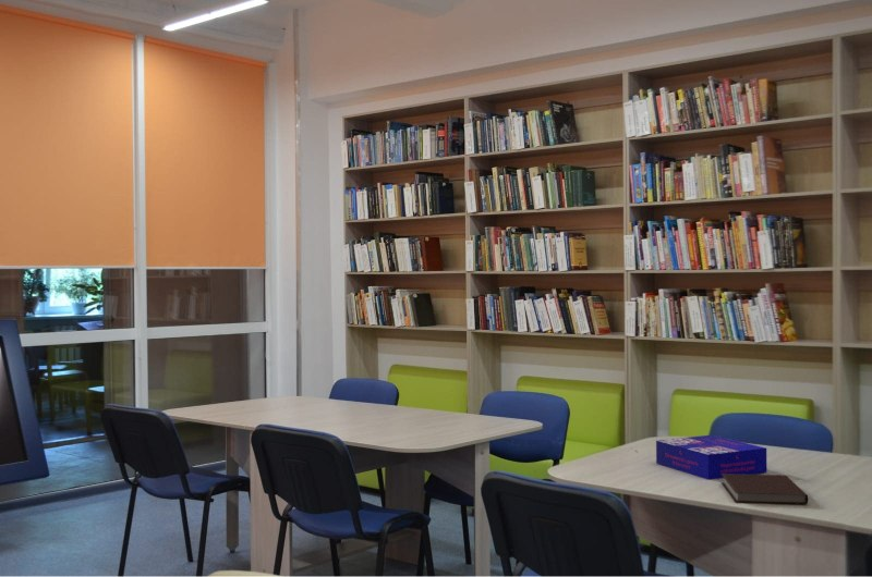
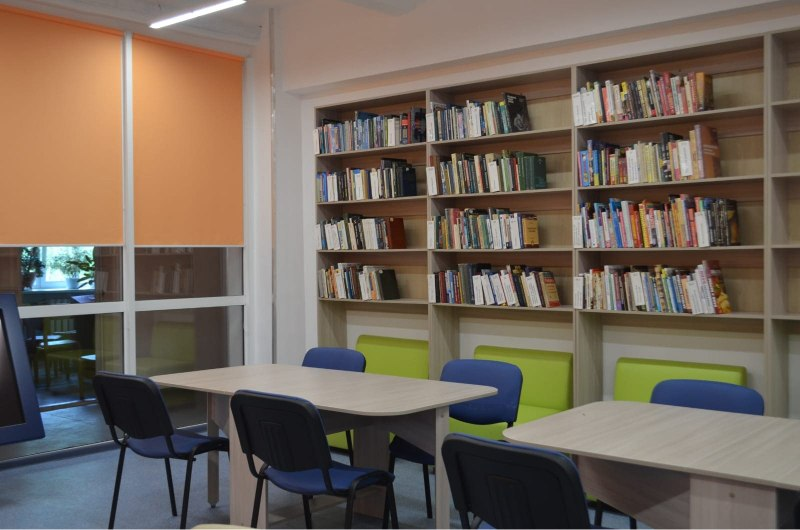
- board game (710, 455)
- notebook (762, 488)
